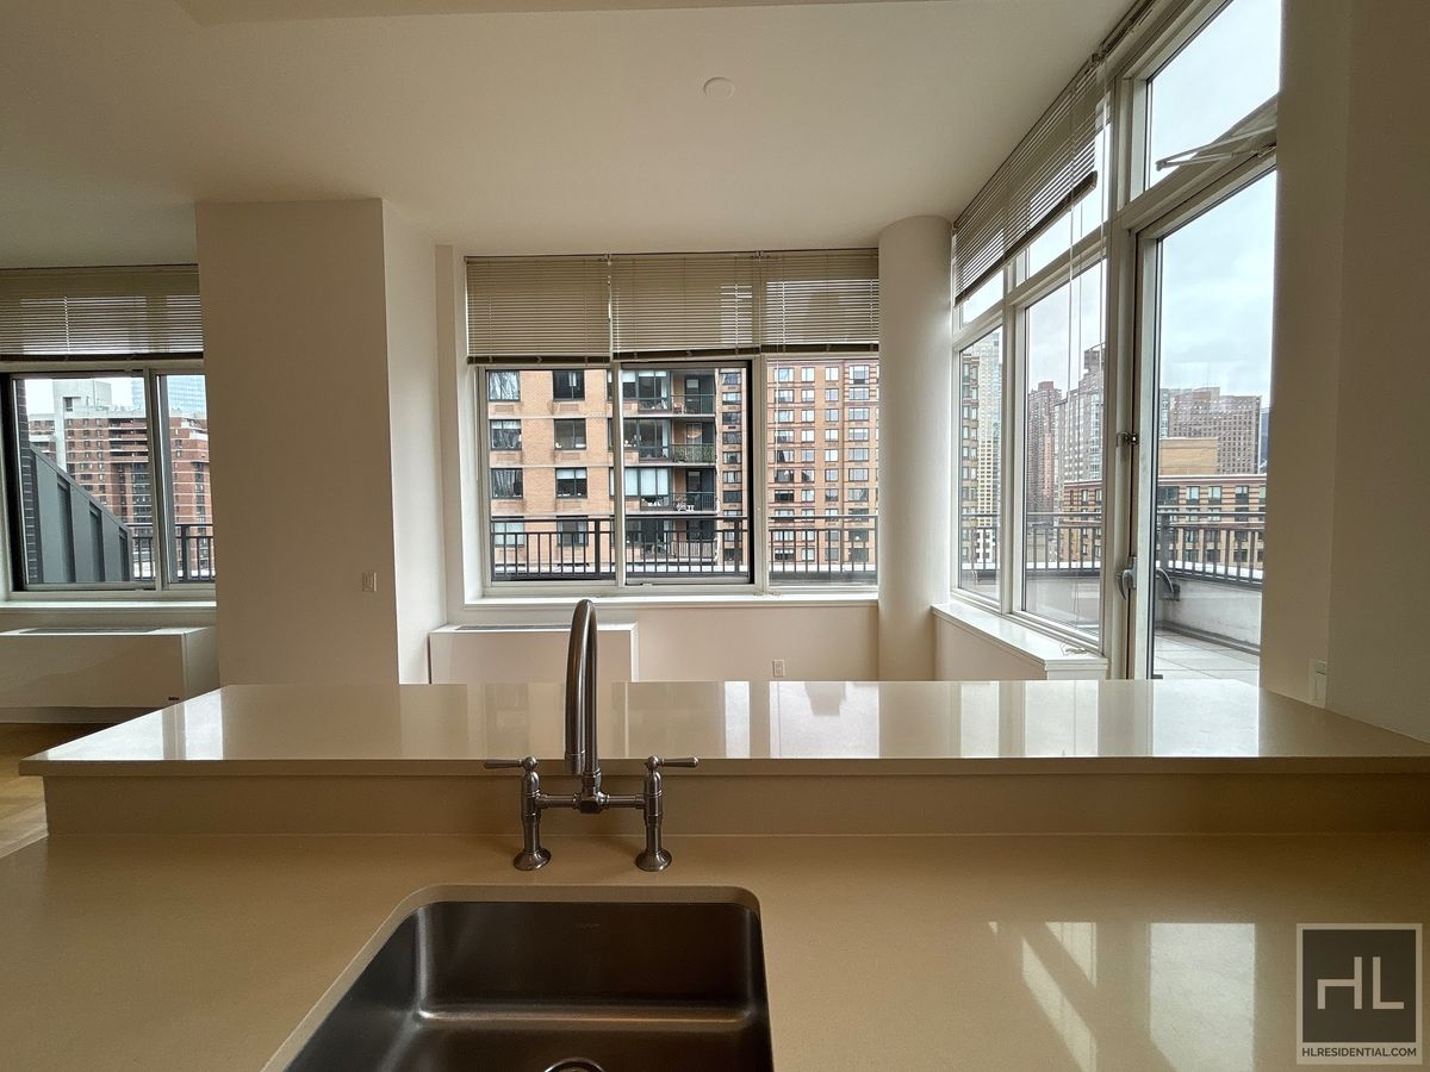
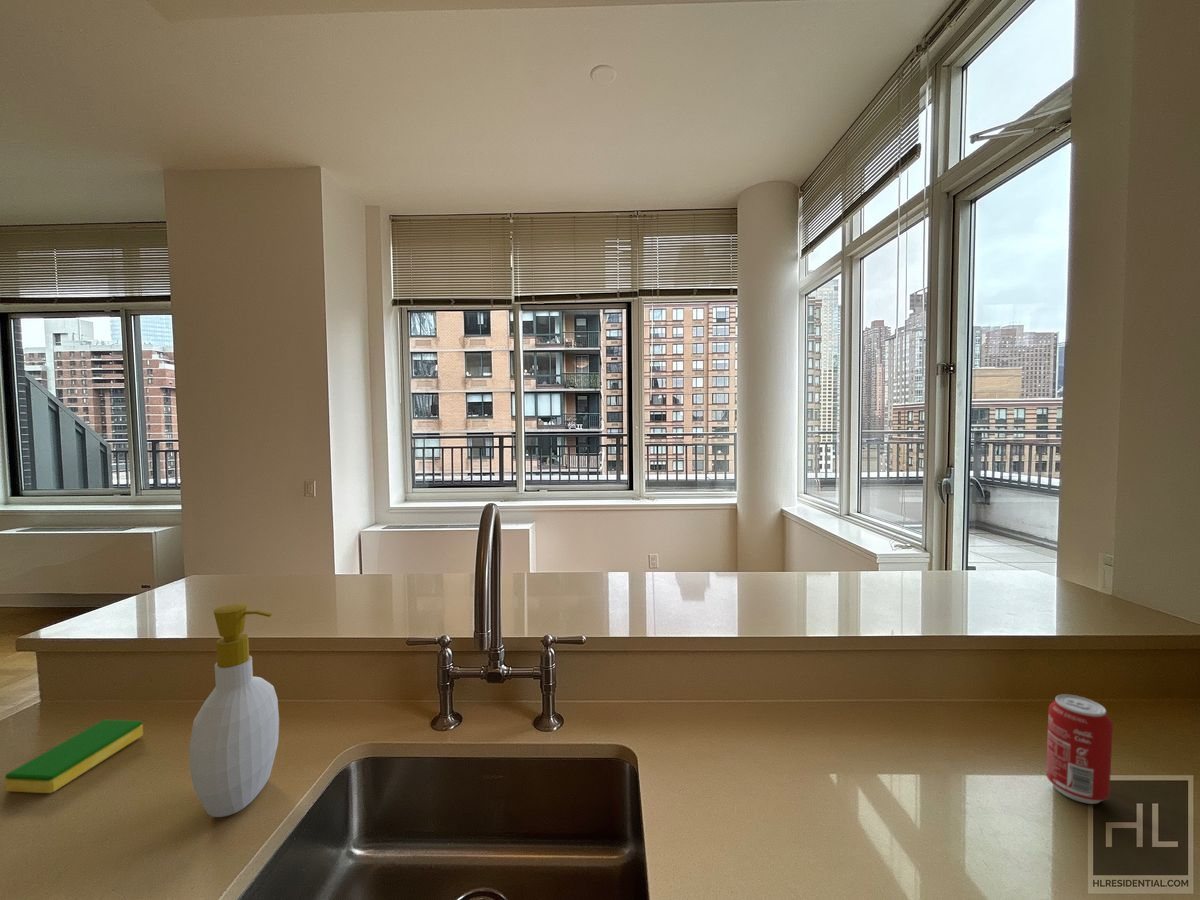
+ soap bottle (239, 701)
+ dish sponge (79, 753)
+ beverage can (1078, 747)
